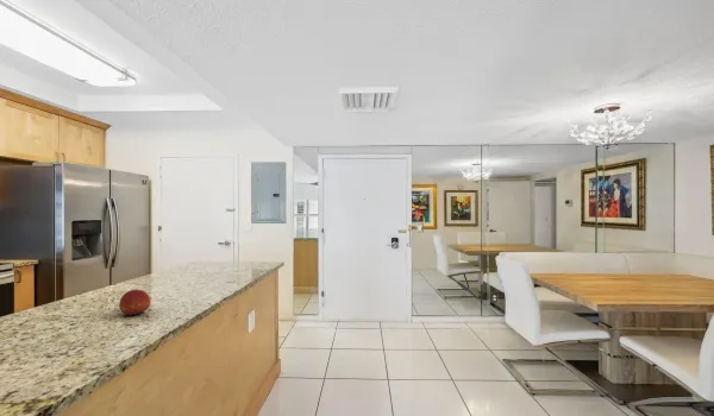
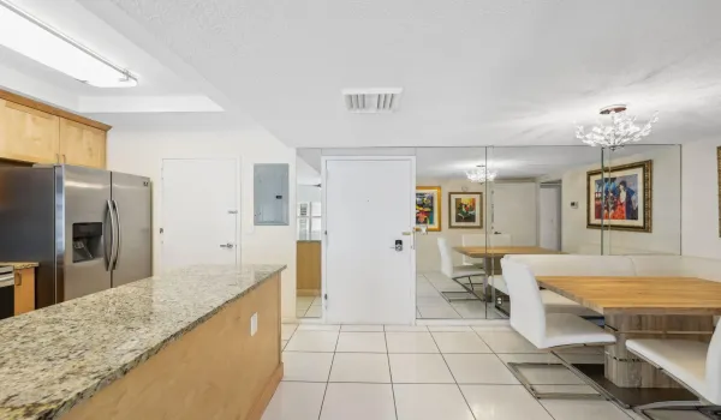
- fruit (134, 301)
